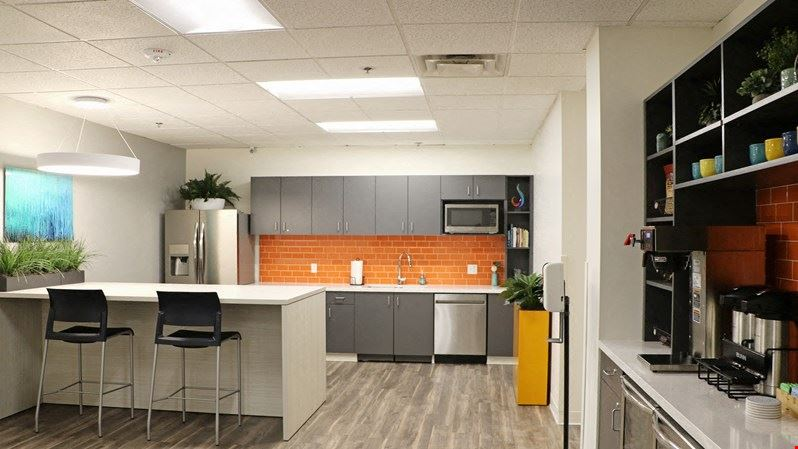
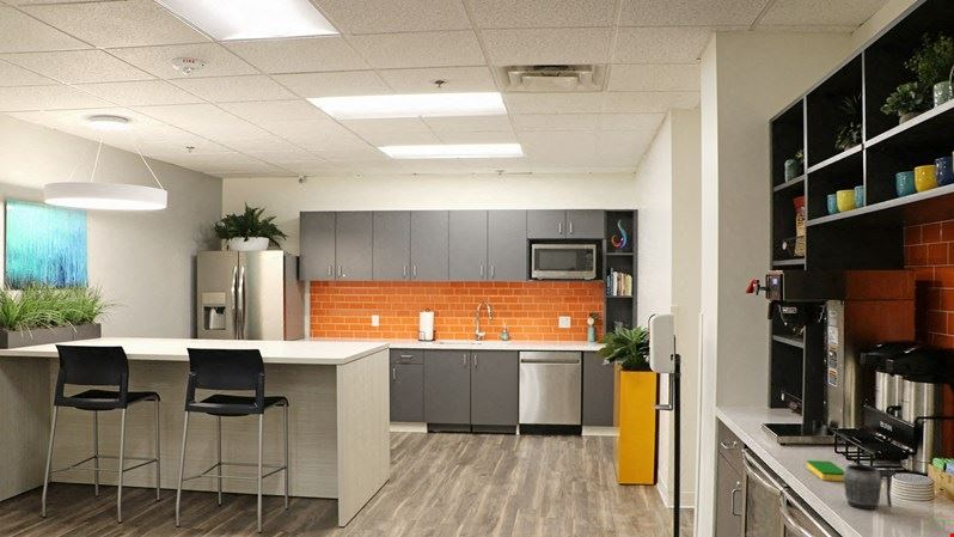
+ mug (869, 487)
+ dish sponge (826, 470)
